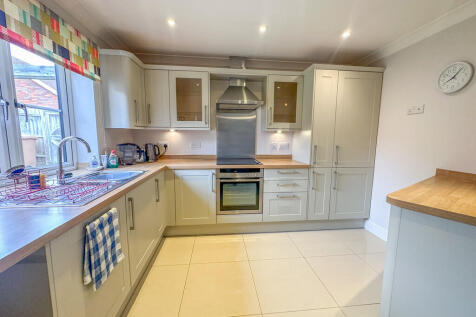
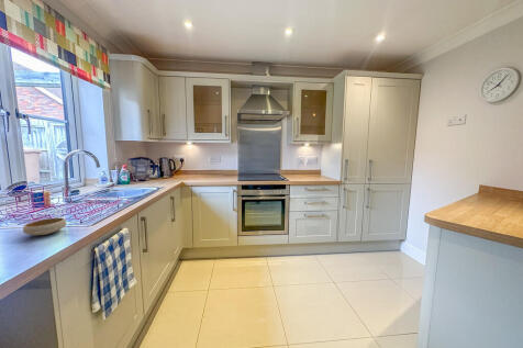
+ bowl (45, 226)
